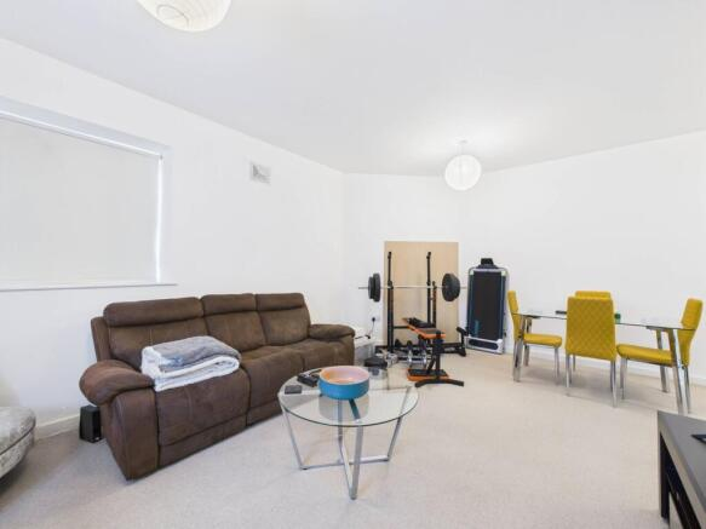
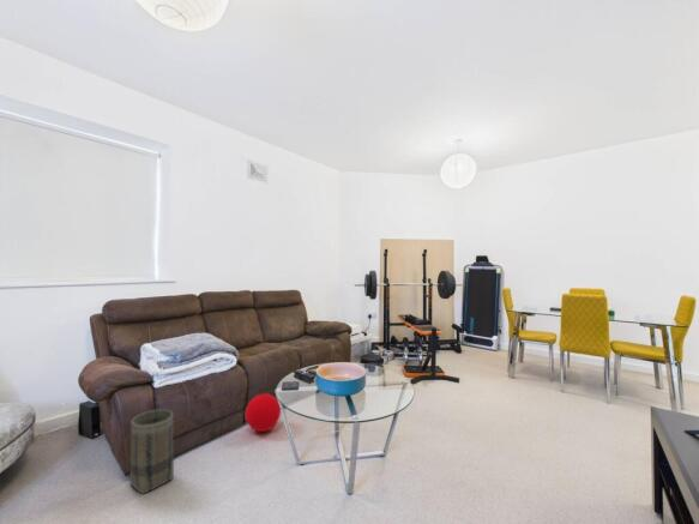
+ ball (263, 411)
+ basket (152, 448)
